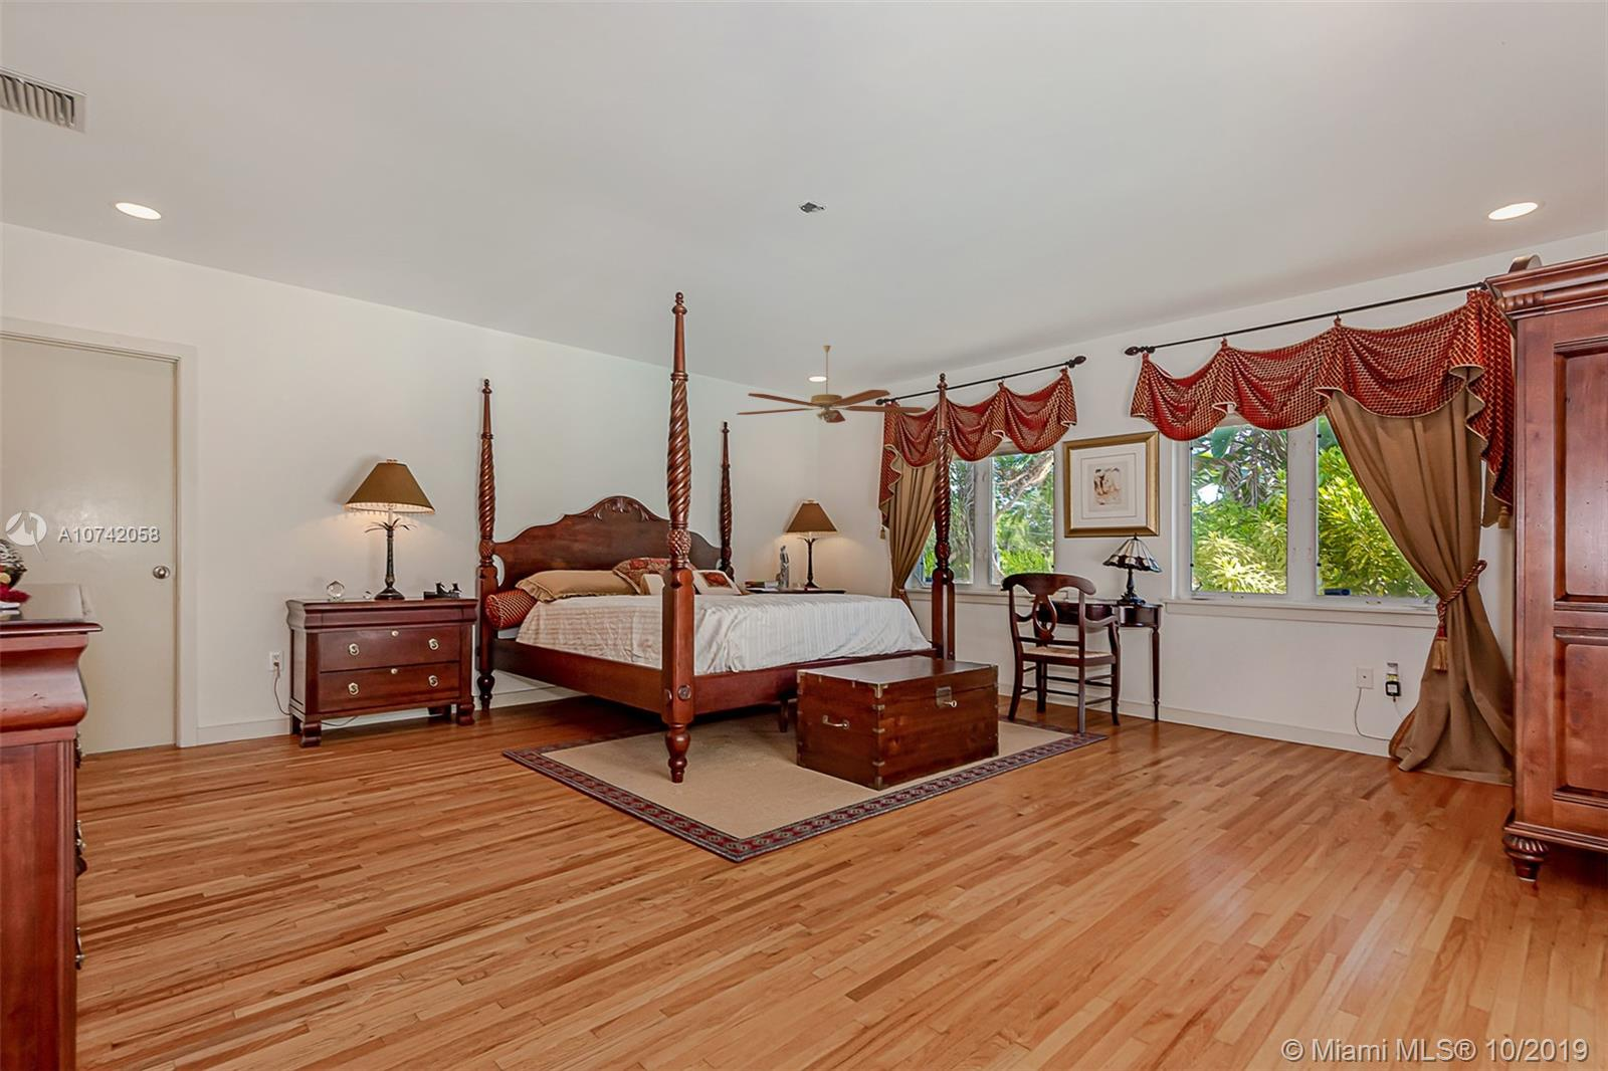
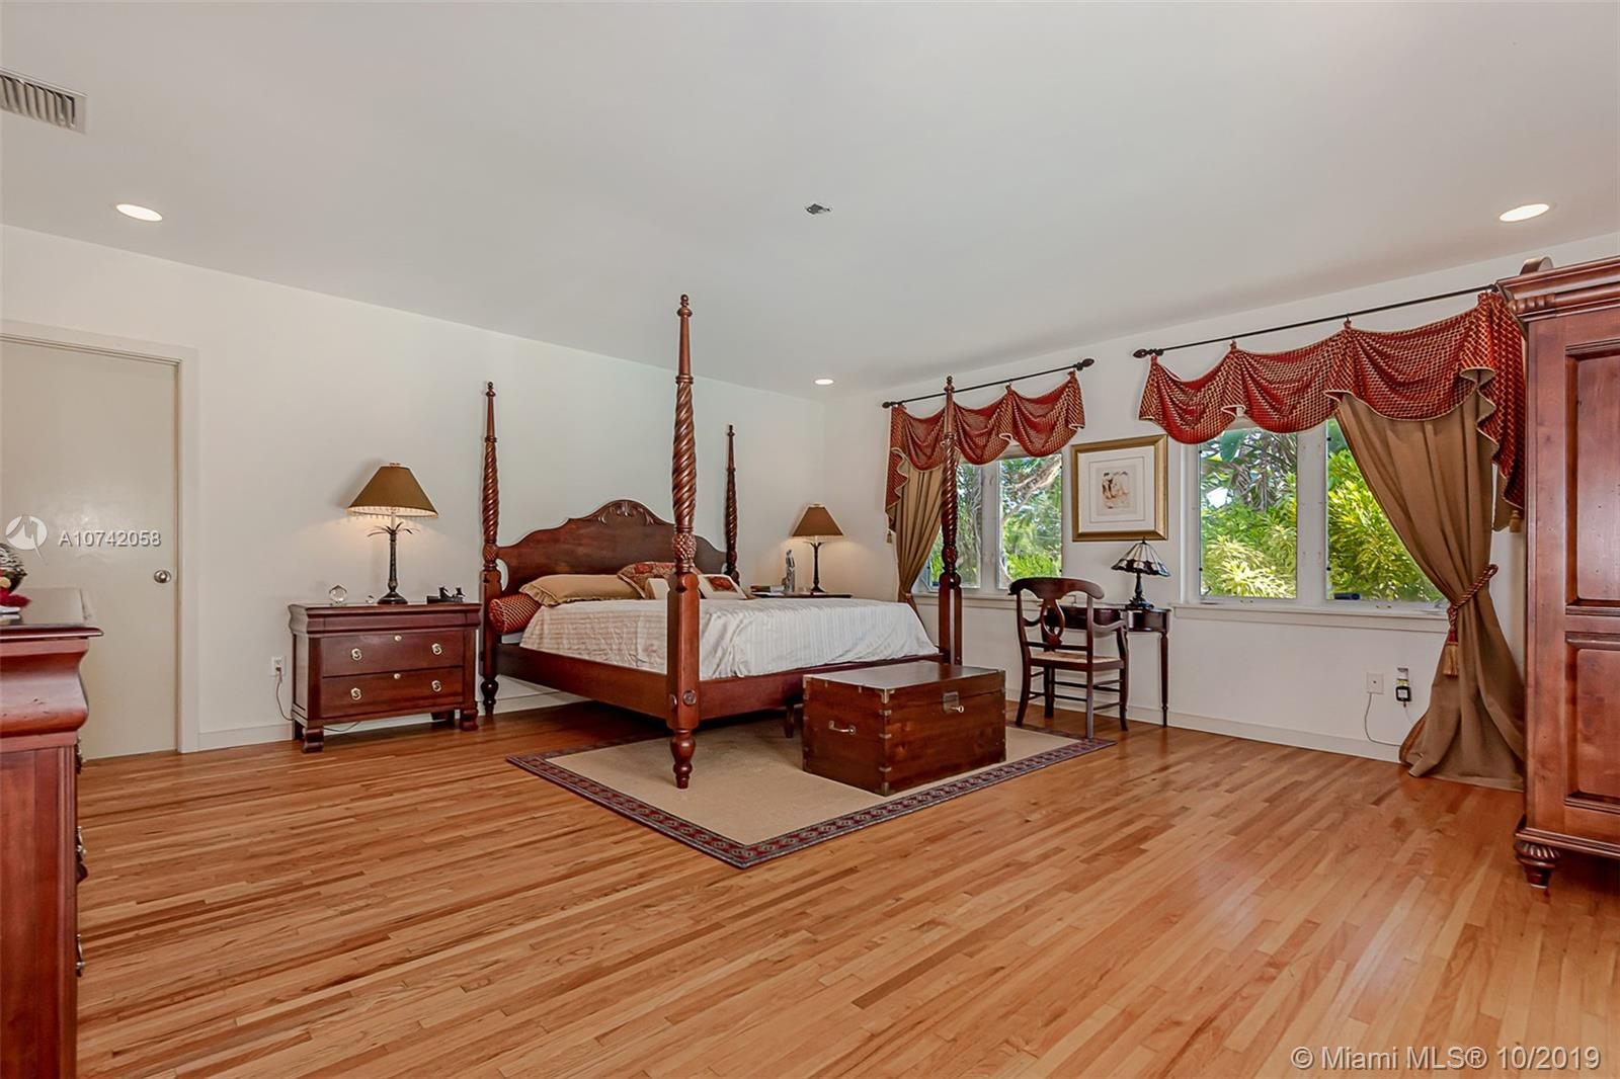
- ceiling fan (826, 384)
